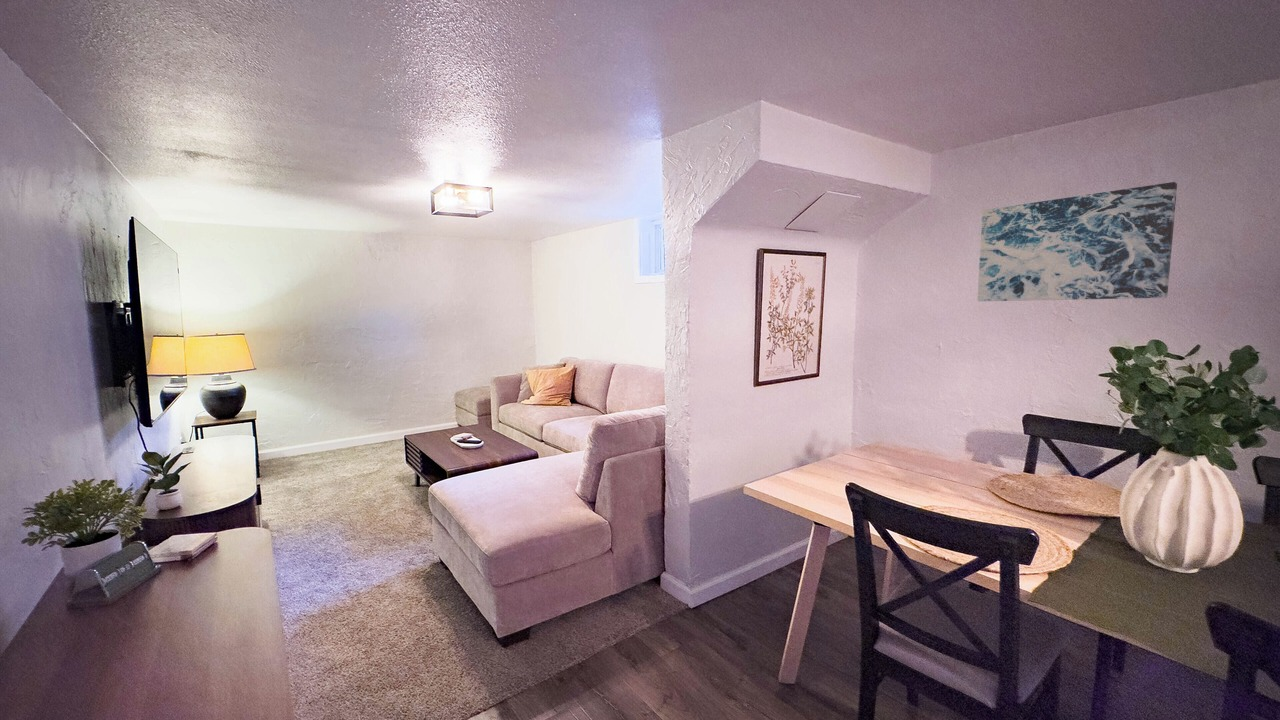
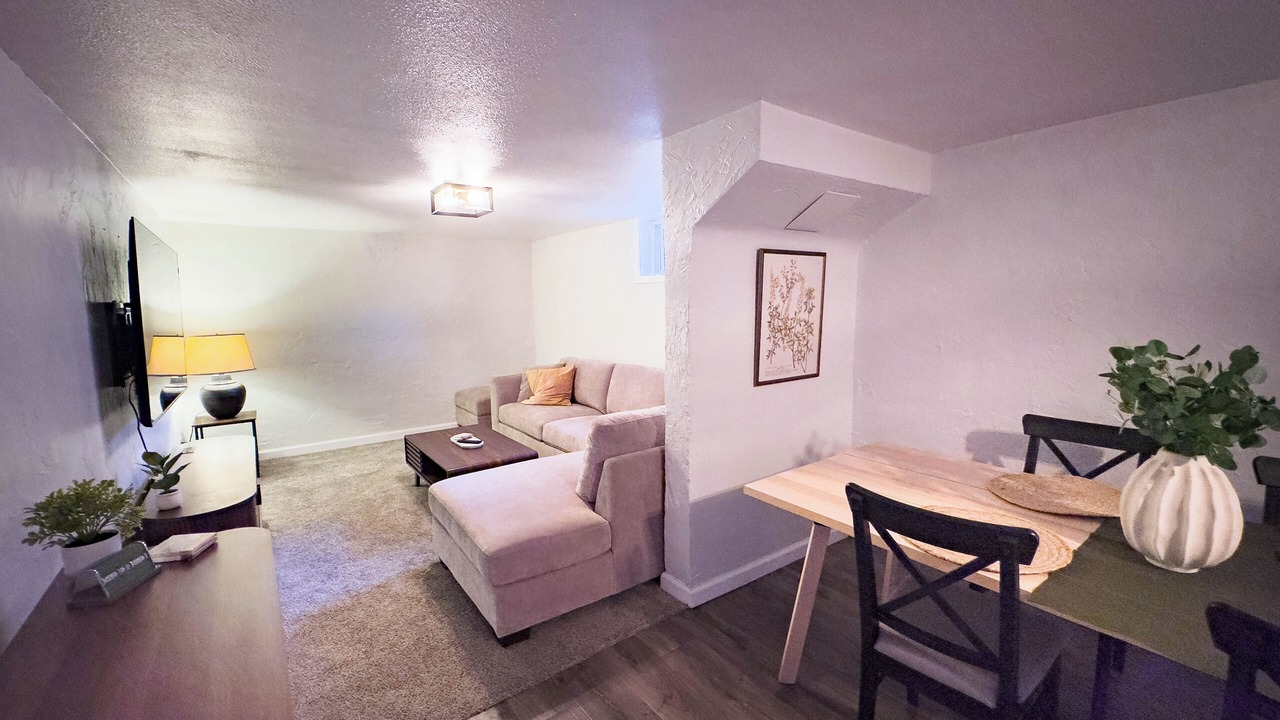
- wall art (1065, 249)
